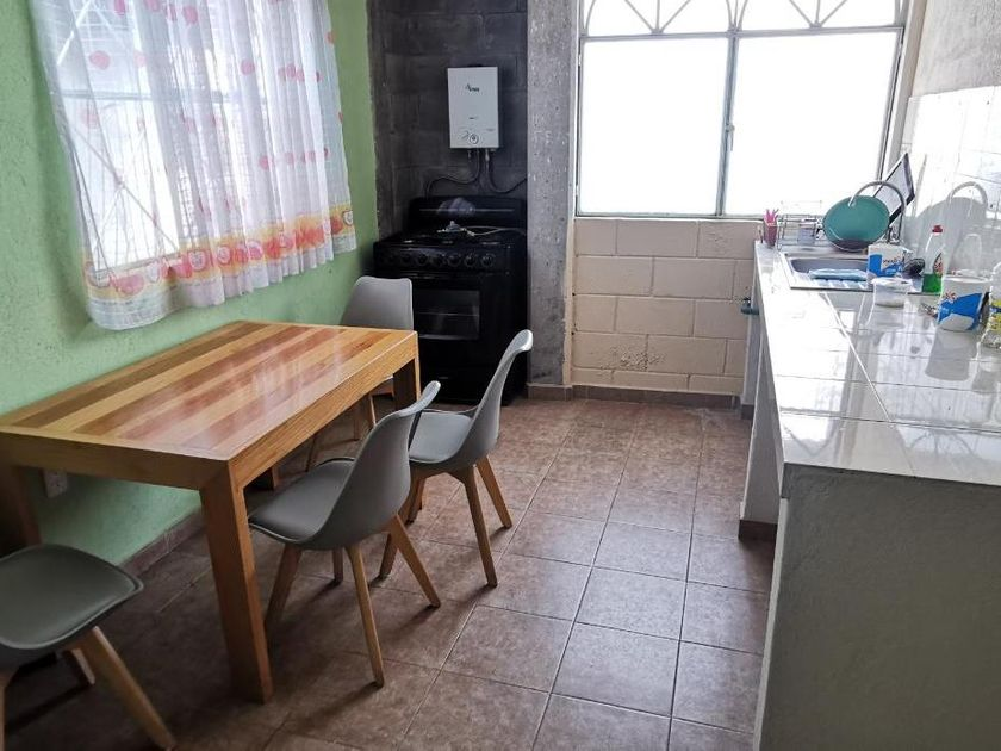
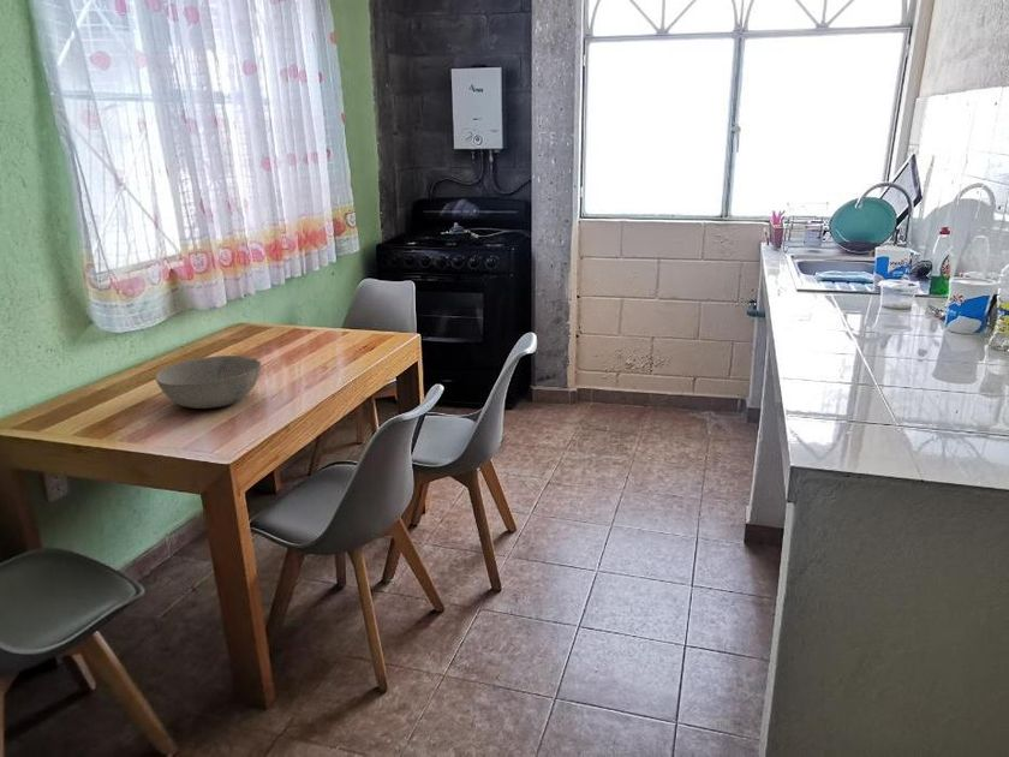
+ bowl (211, 383)
